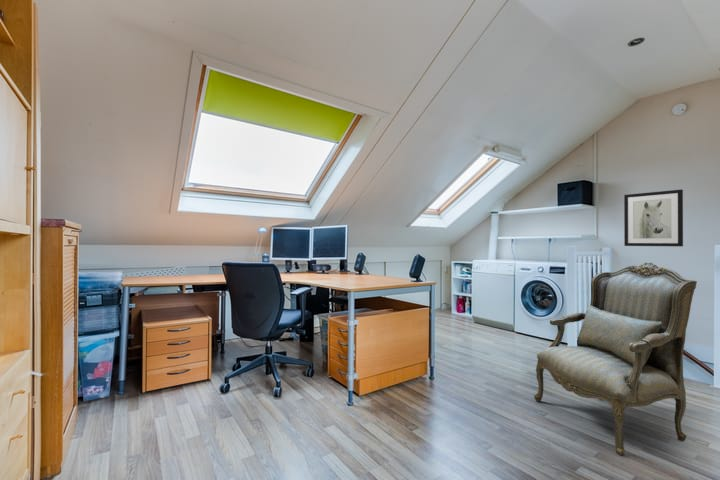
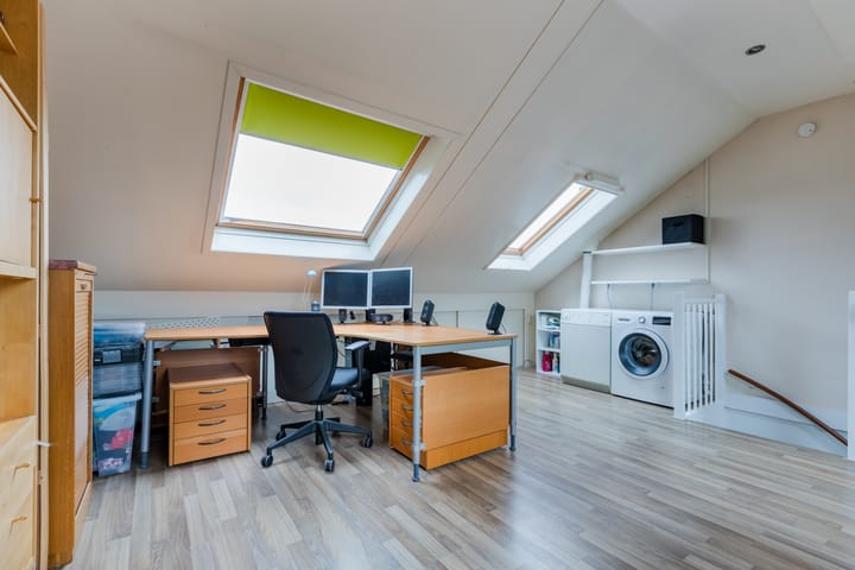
- wall art (652, 219)
- armchair (609, 341)
